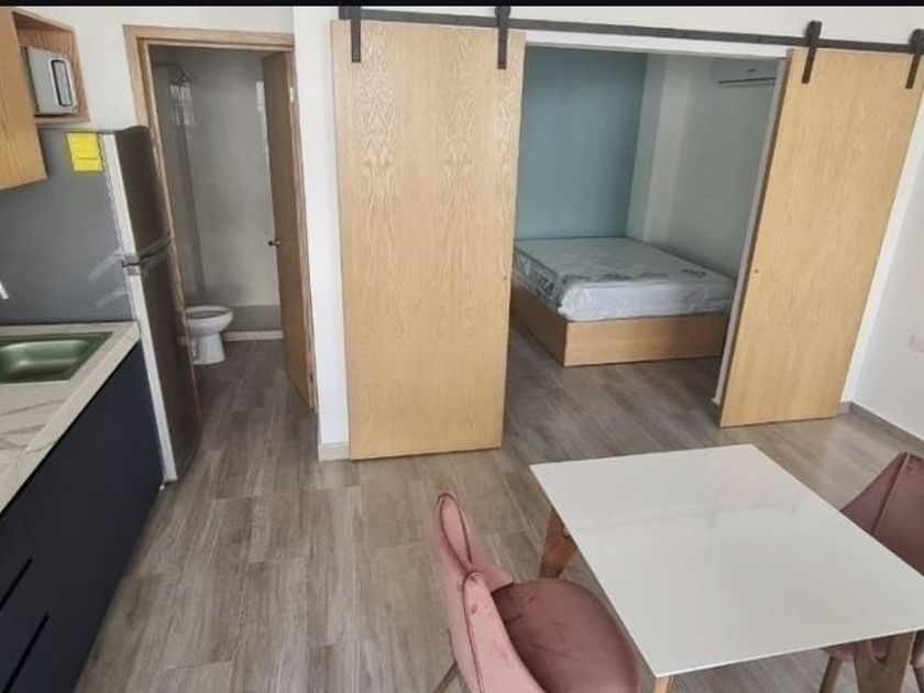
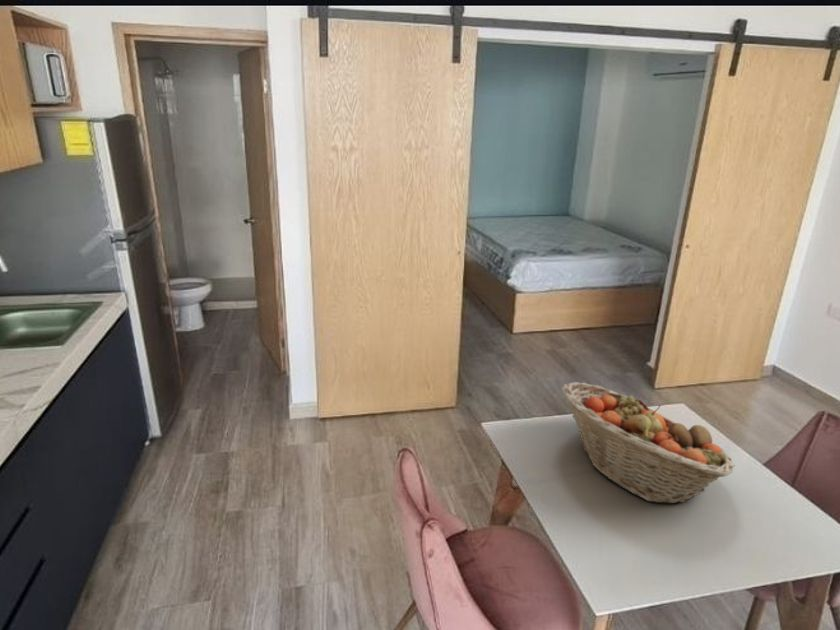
+ fruit basket (639, 434)
